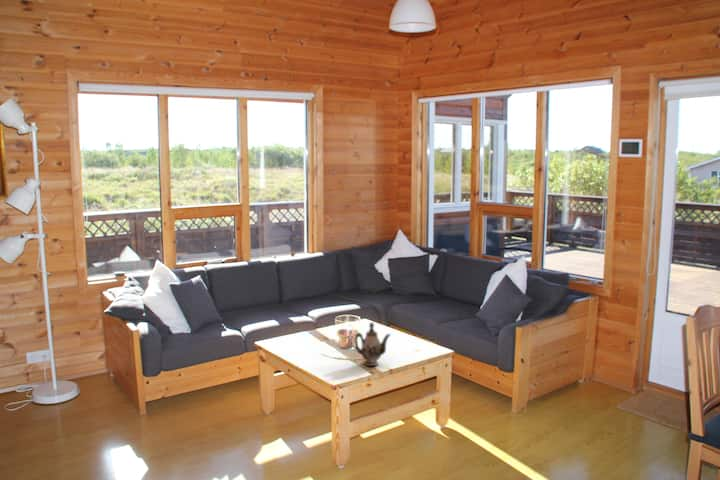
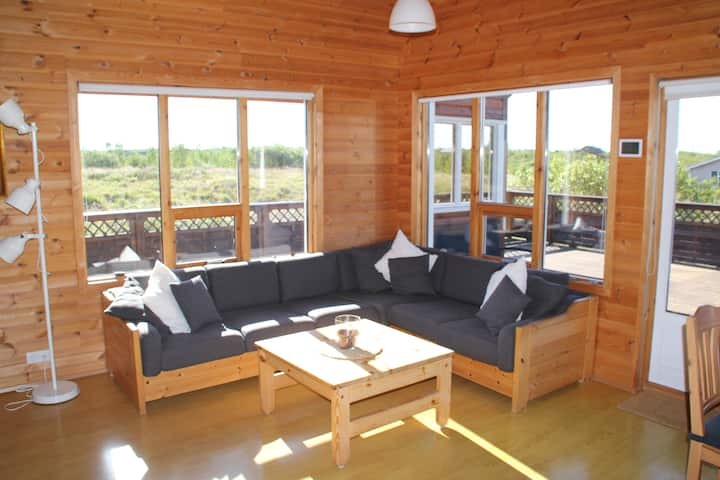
- teapot (372, 343)
